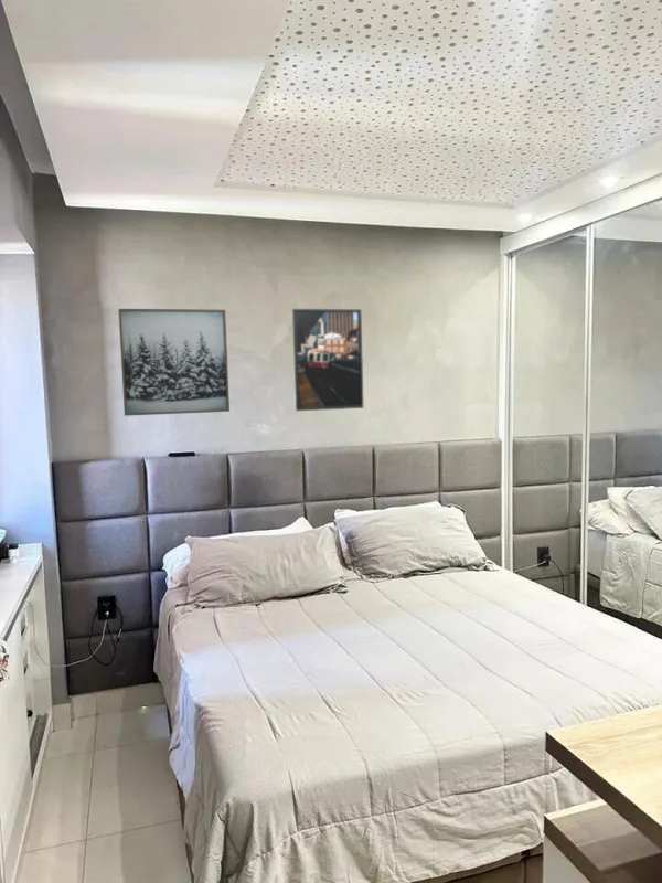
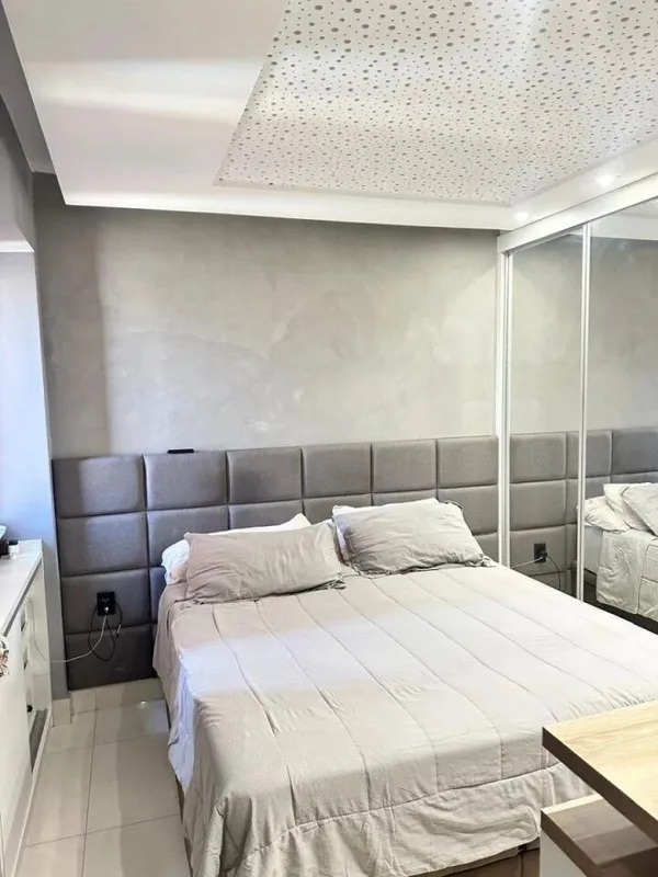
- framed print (329, 359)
- wall art (175, 361)
